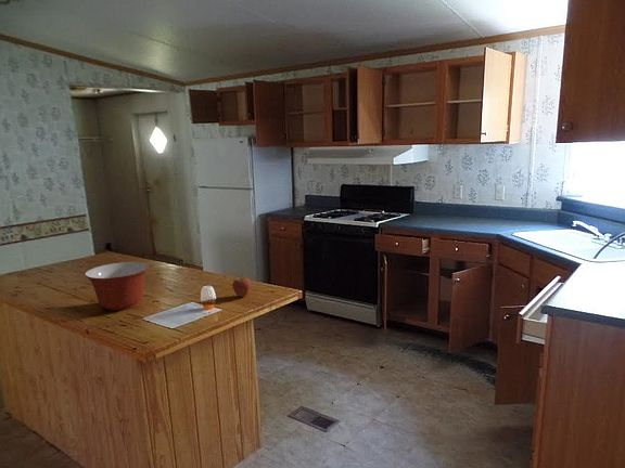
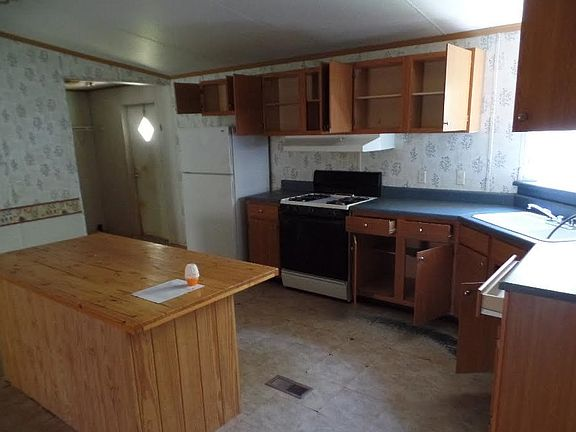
- mixing bowl (119, 287)
- fruit (241, 285)
